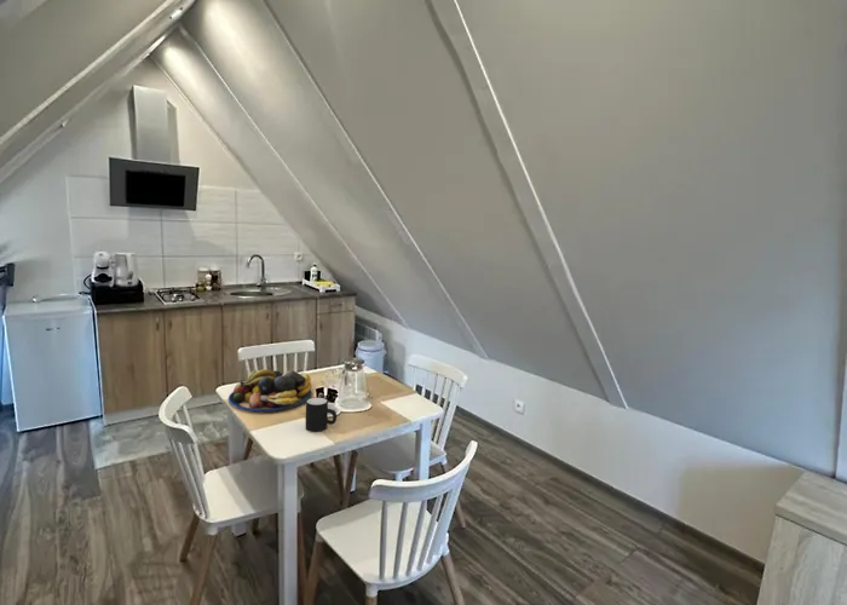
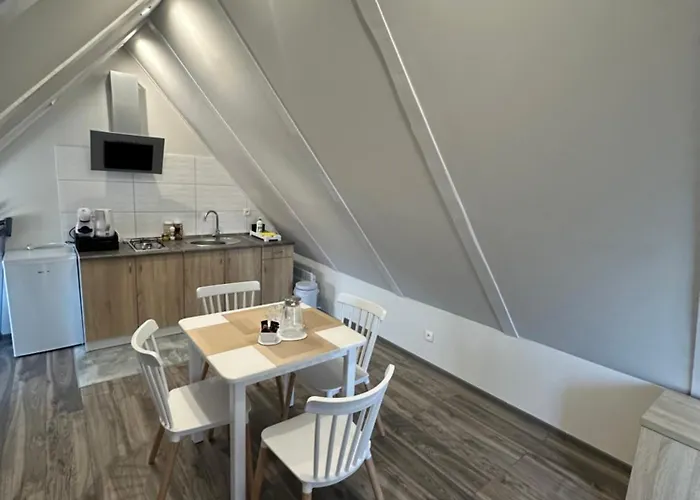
- fruit bowl (270, 382)
- mug (321, 415)
